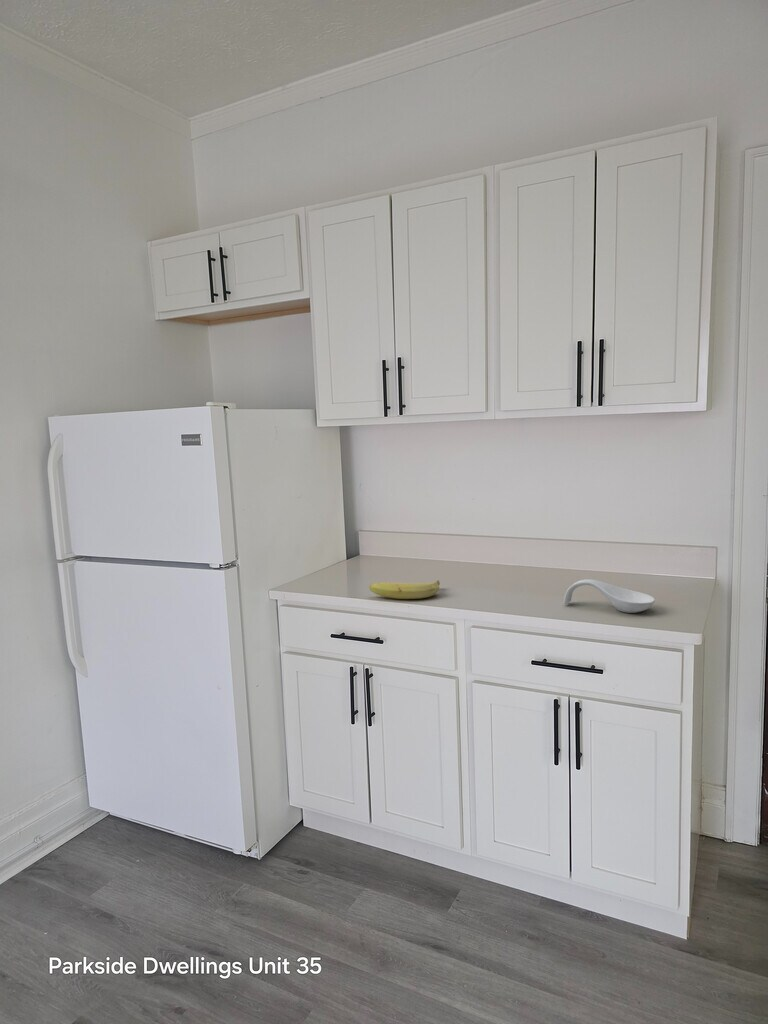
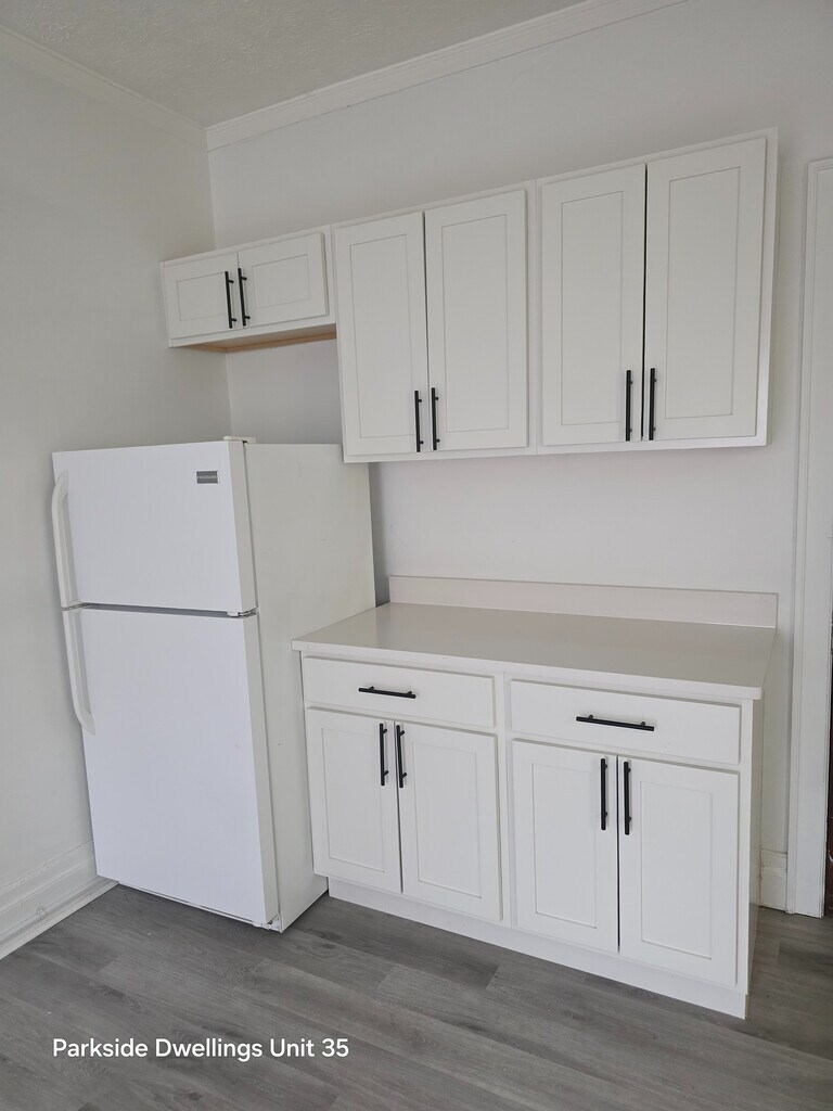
- fruit (411, 586)
- spoon rest (608, 595)
